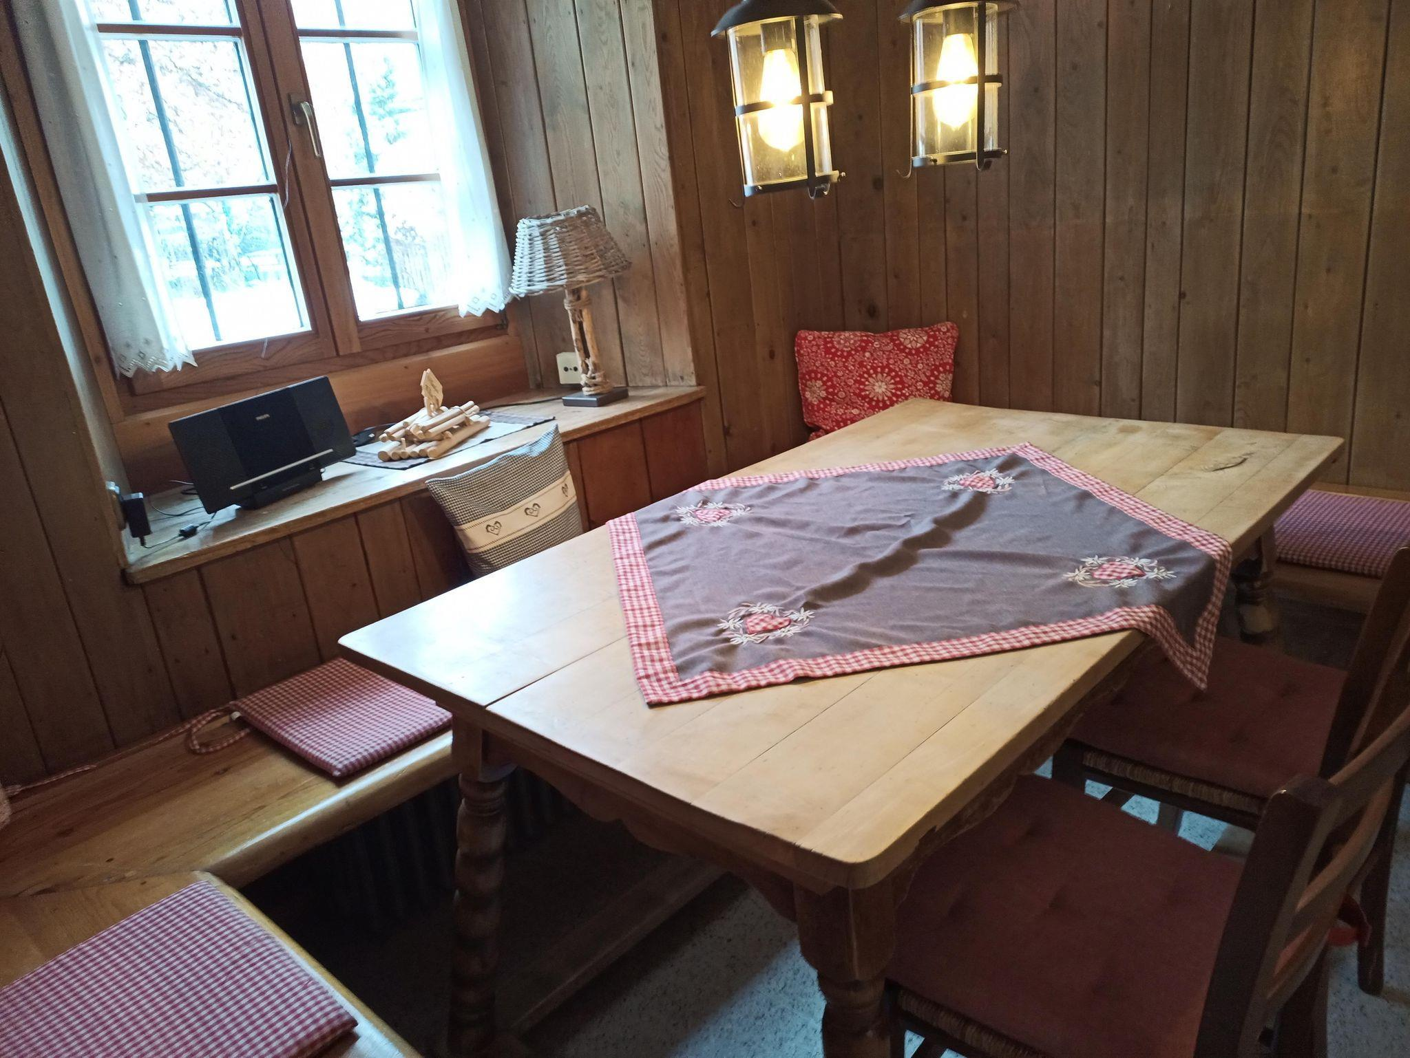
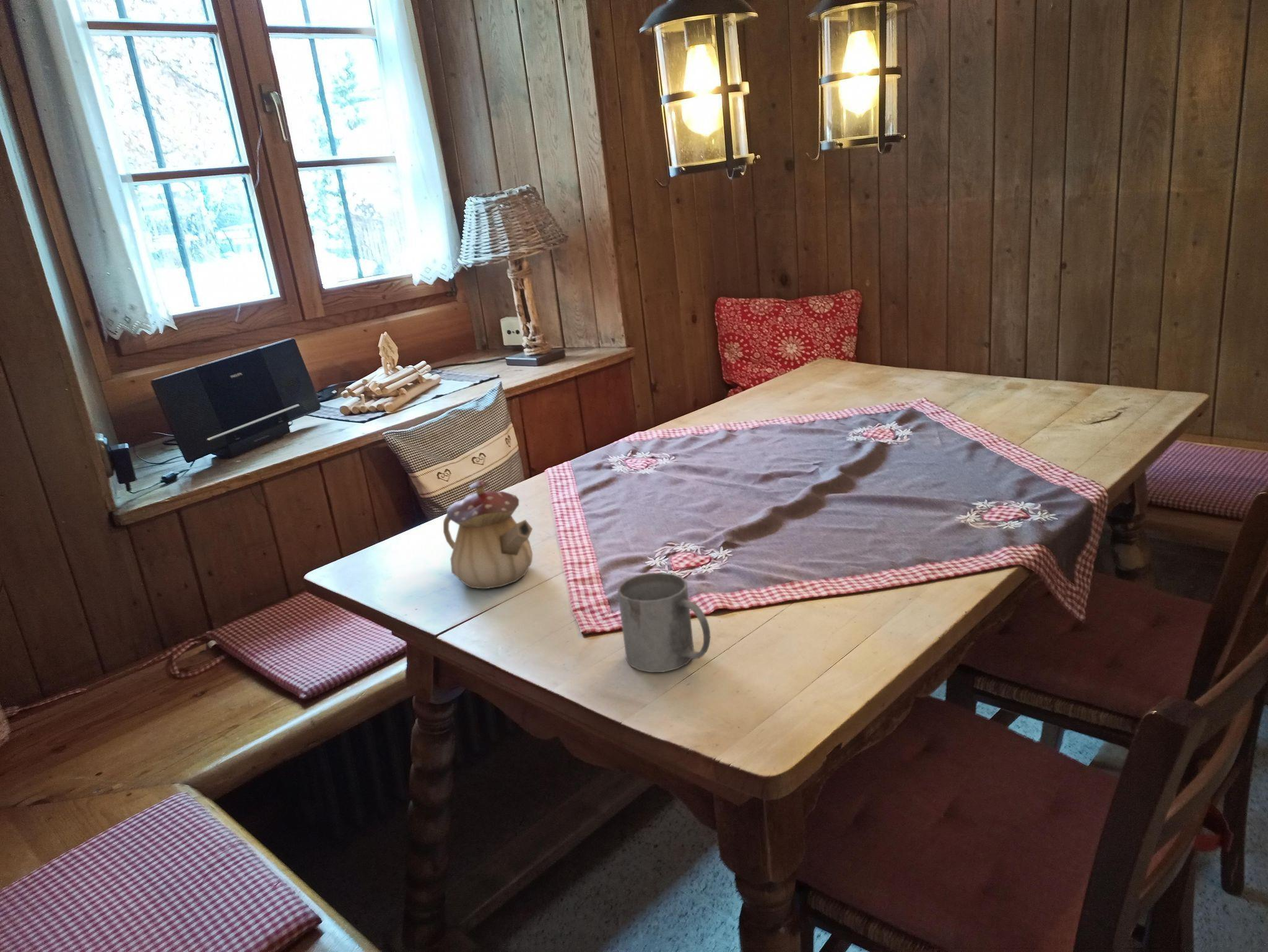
+ teapot (482, 527)
+ mug (667, 625)
